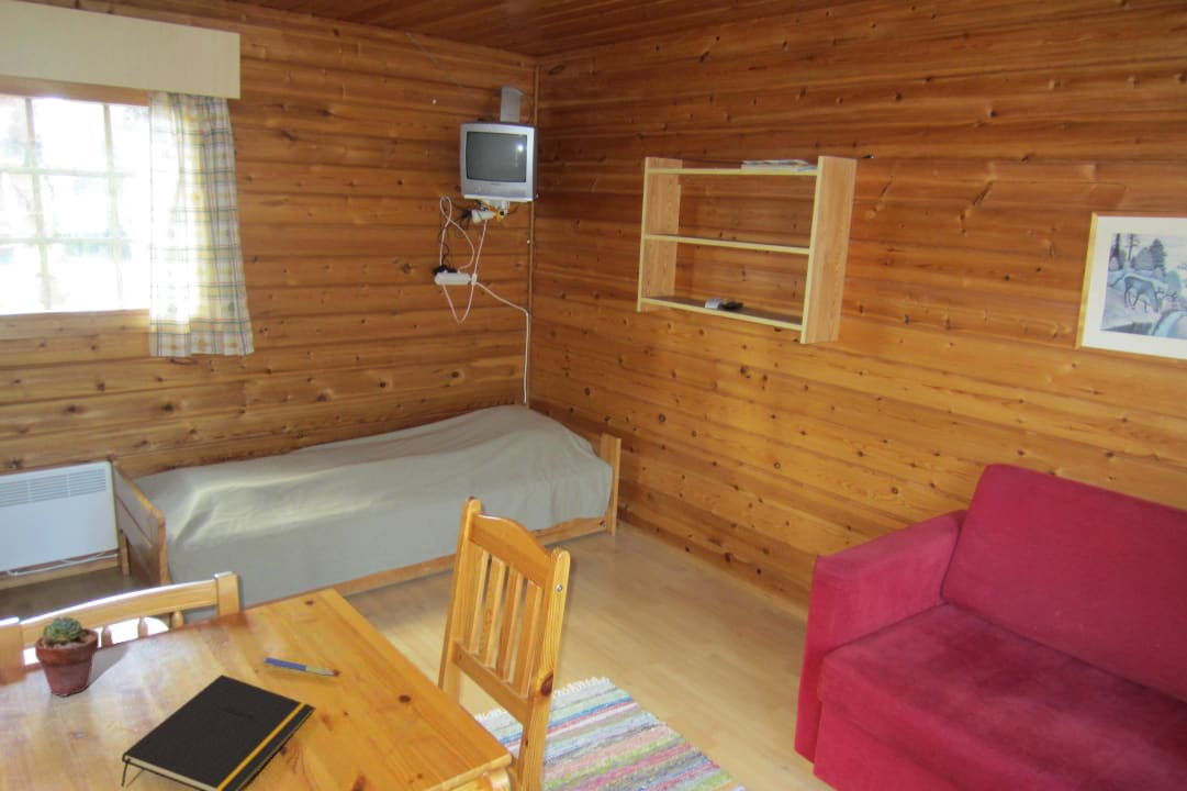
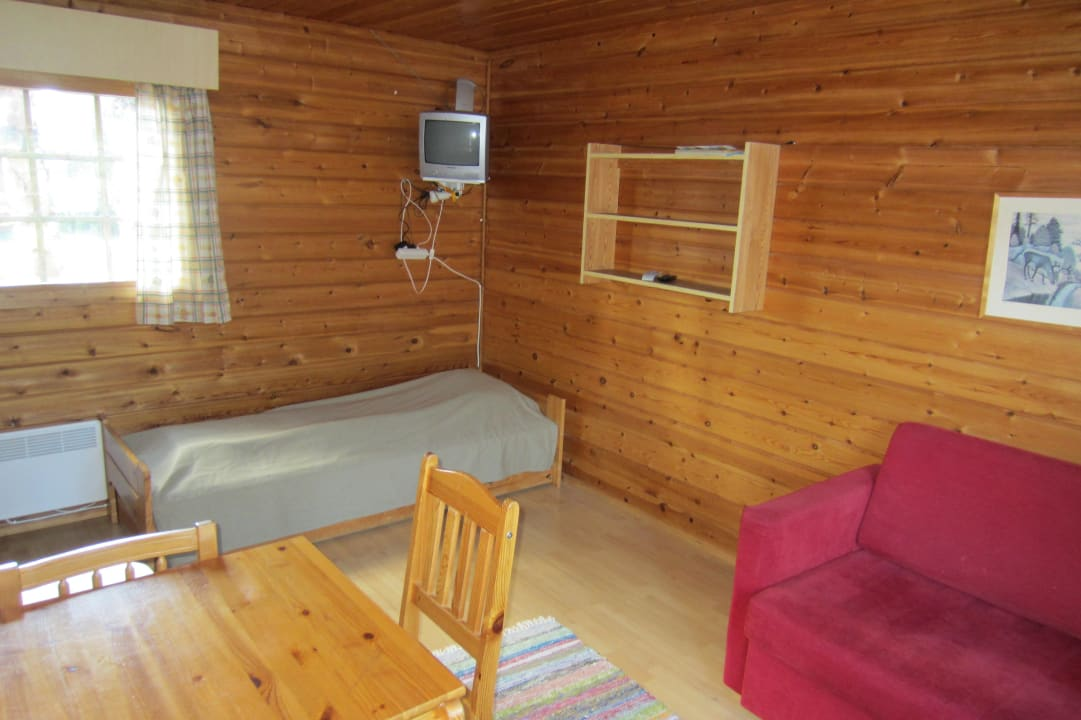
- potted succulent (67, 651)
- notepad (225, 732)
- pen (298, 666)
